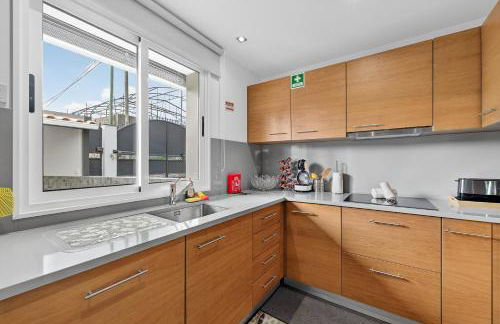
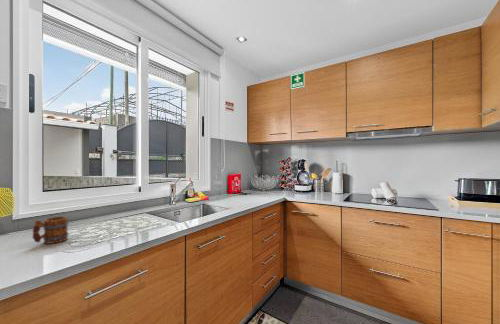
+ mug (51, 229)
